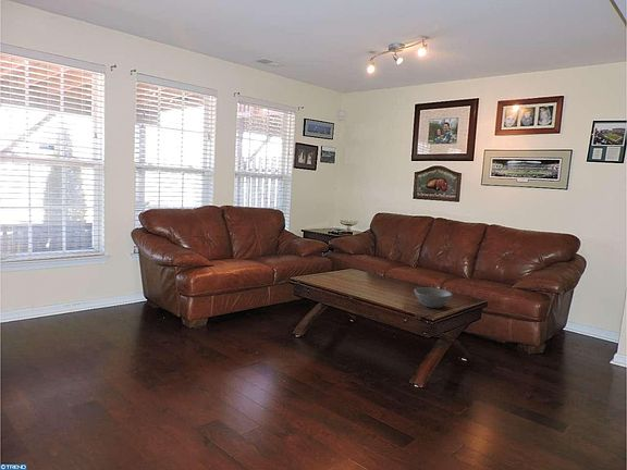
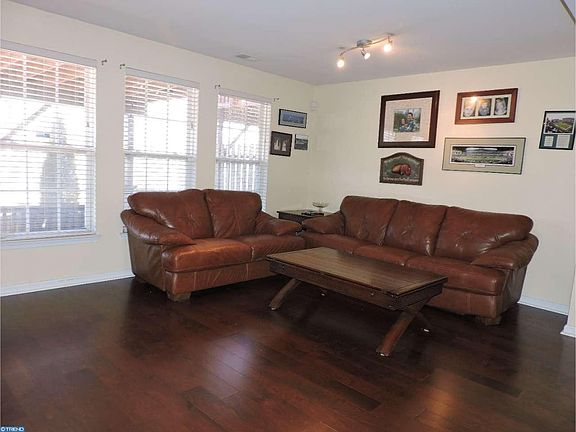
- bowl (432, 298)
